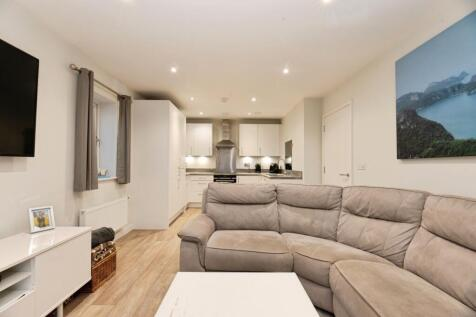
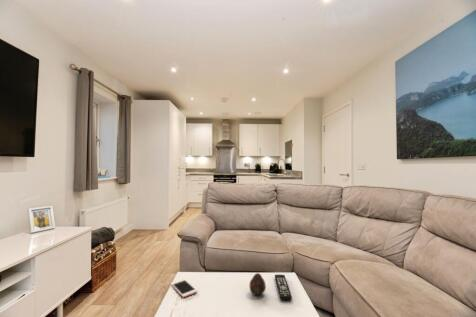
+ cell phone (183, 287)
+ remote control (282, 286)
+ fruit (257, 283)
